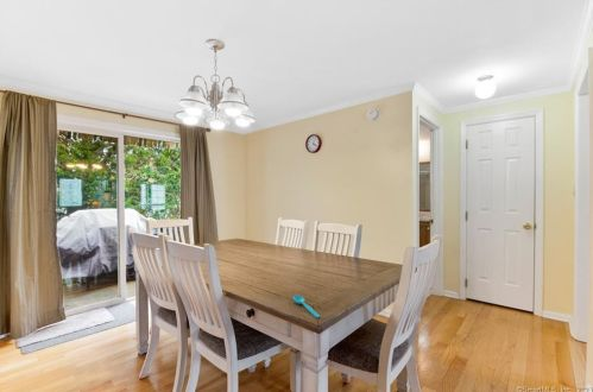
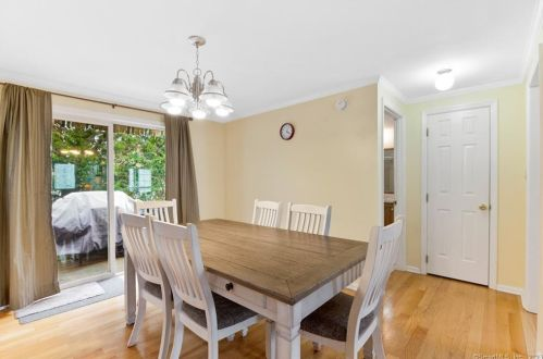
- spoon (305, 305)
